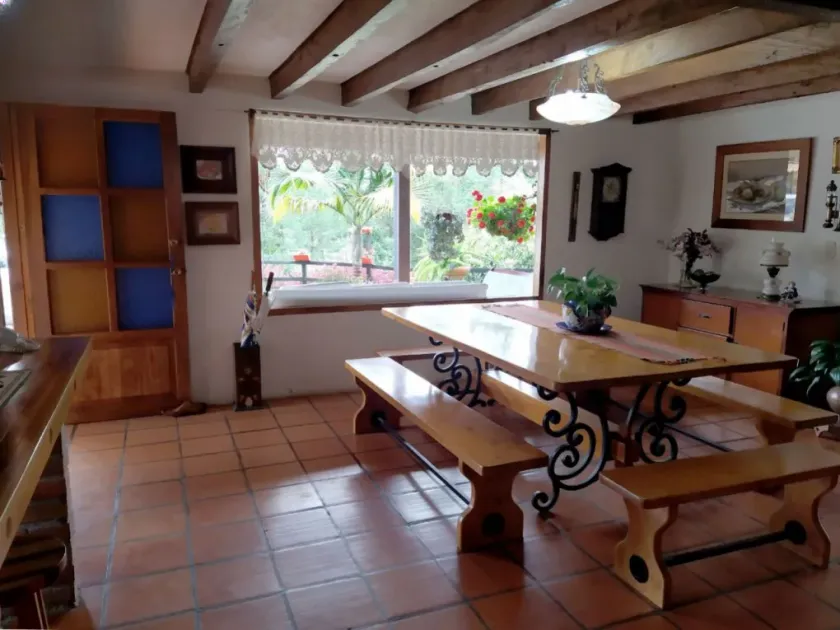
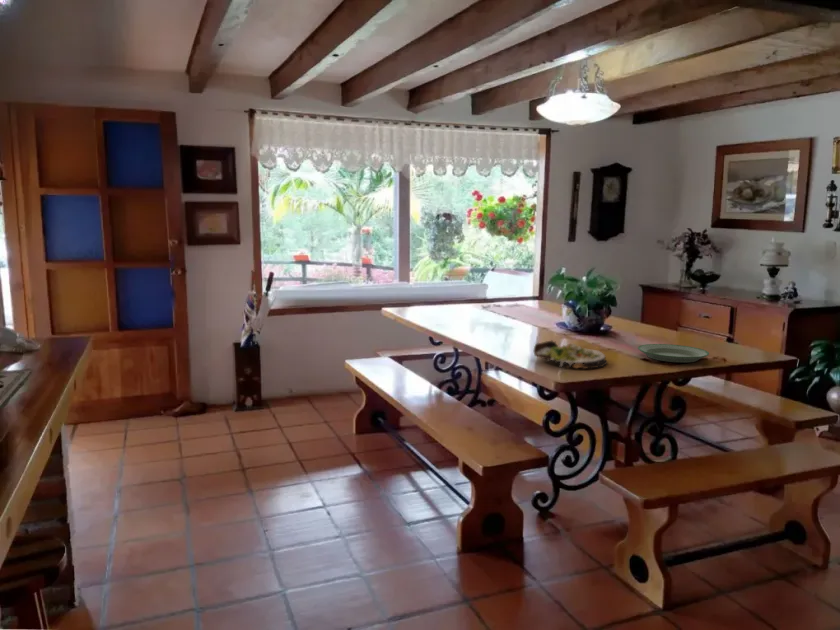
+ plate (672, 353)
+ salad plate (571, 353)
